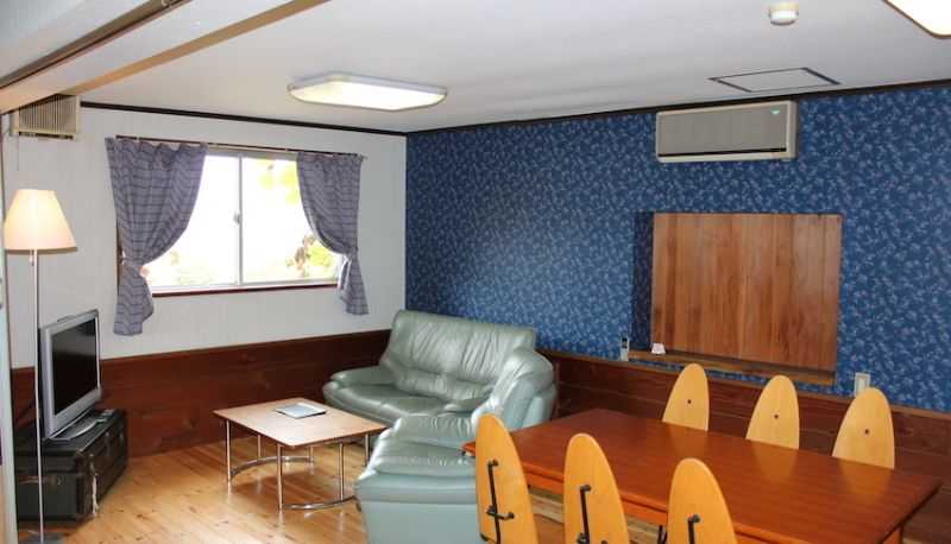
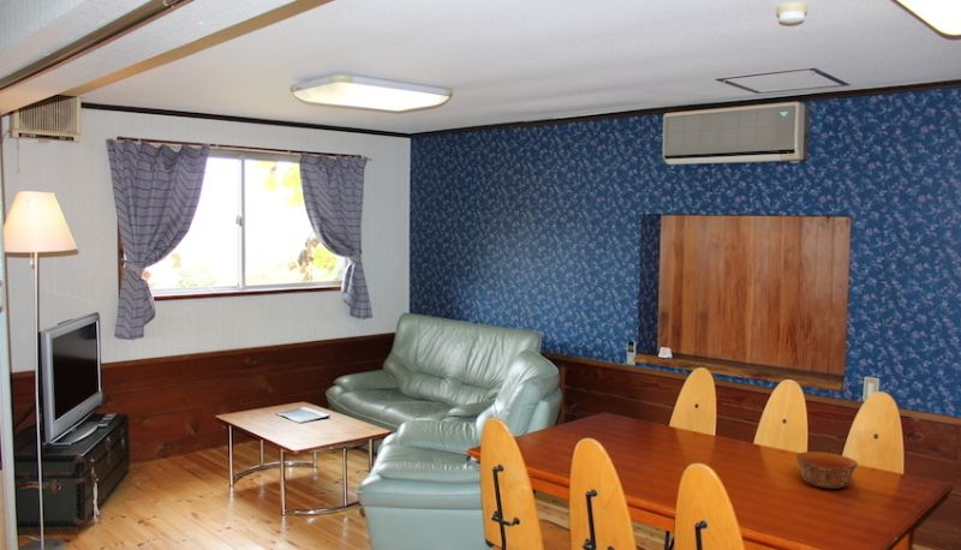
+ bowl (825, 472)
